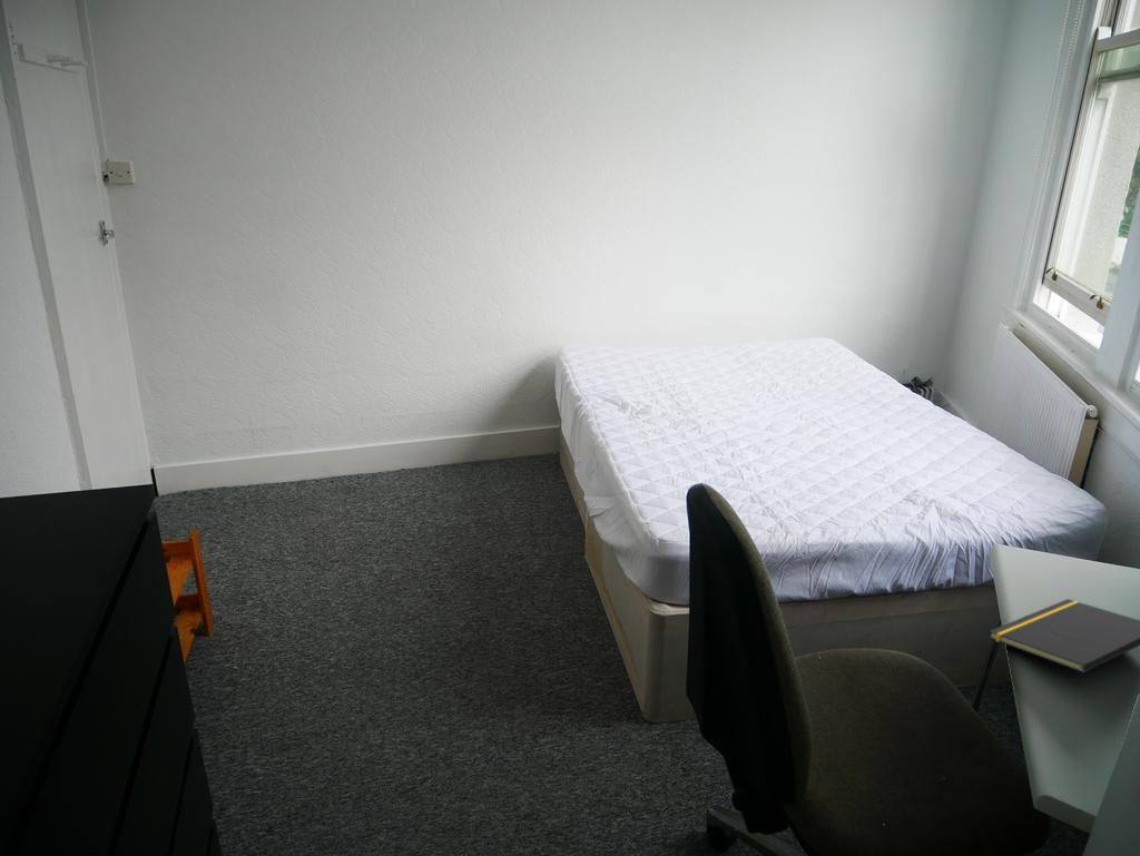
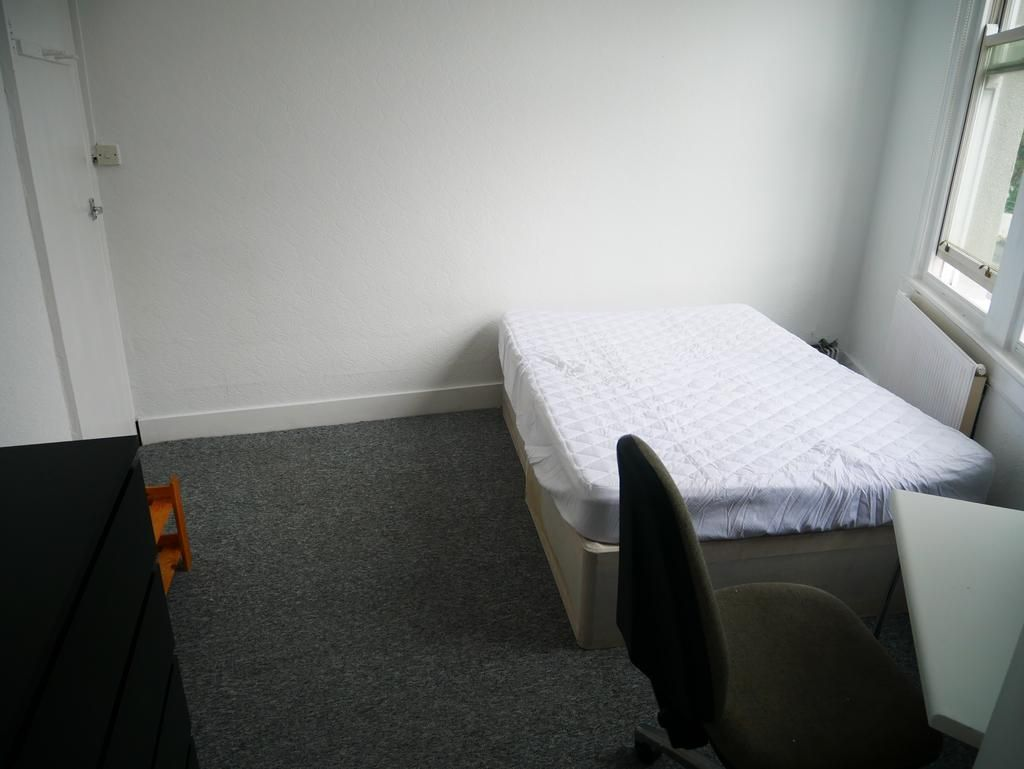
- notepad (1074, 632)
